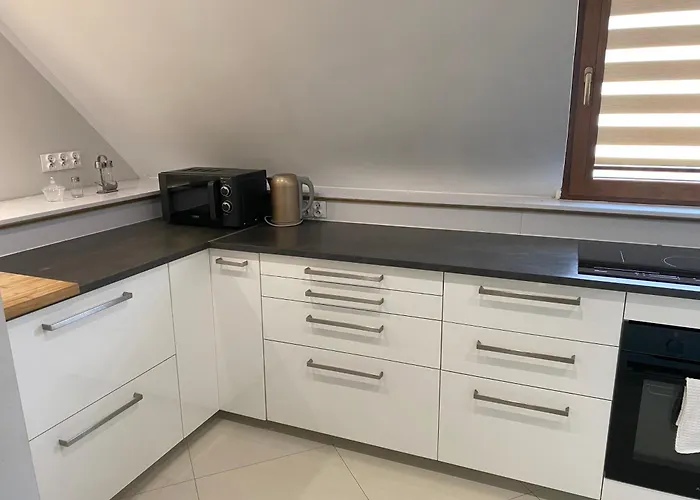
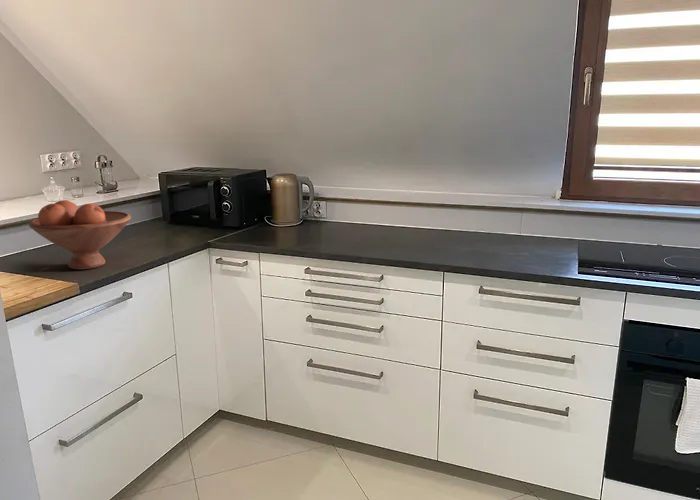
+ fruit bowl (83, 233)
